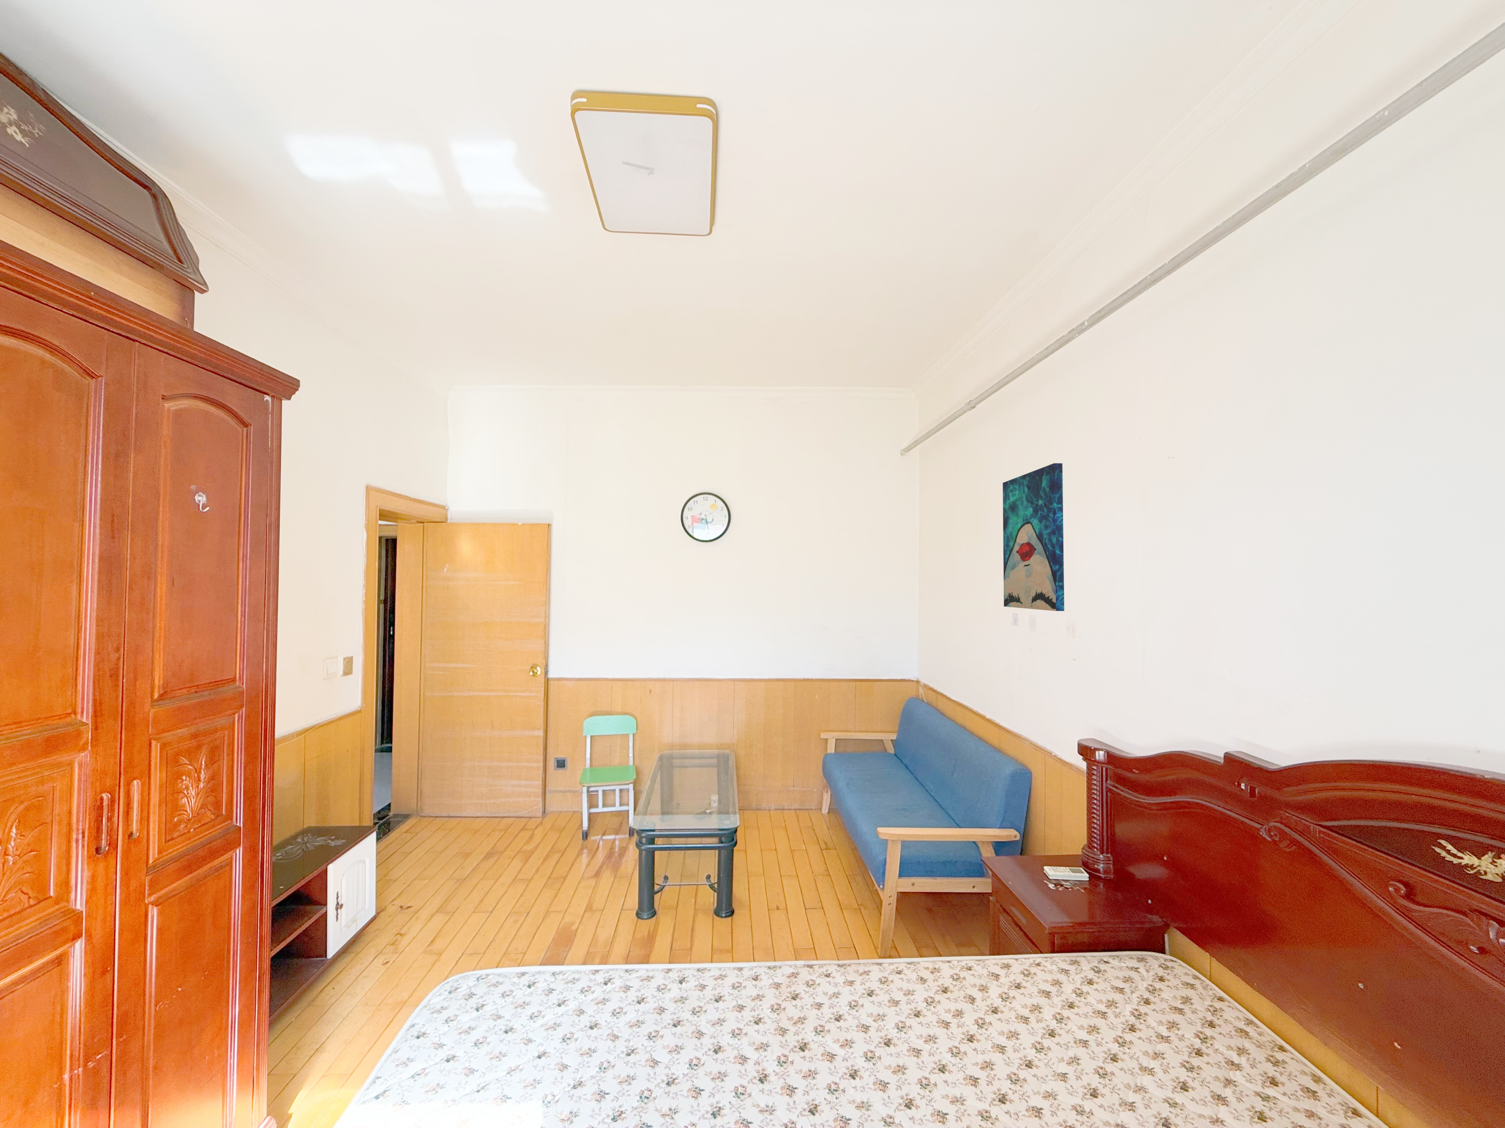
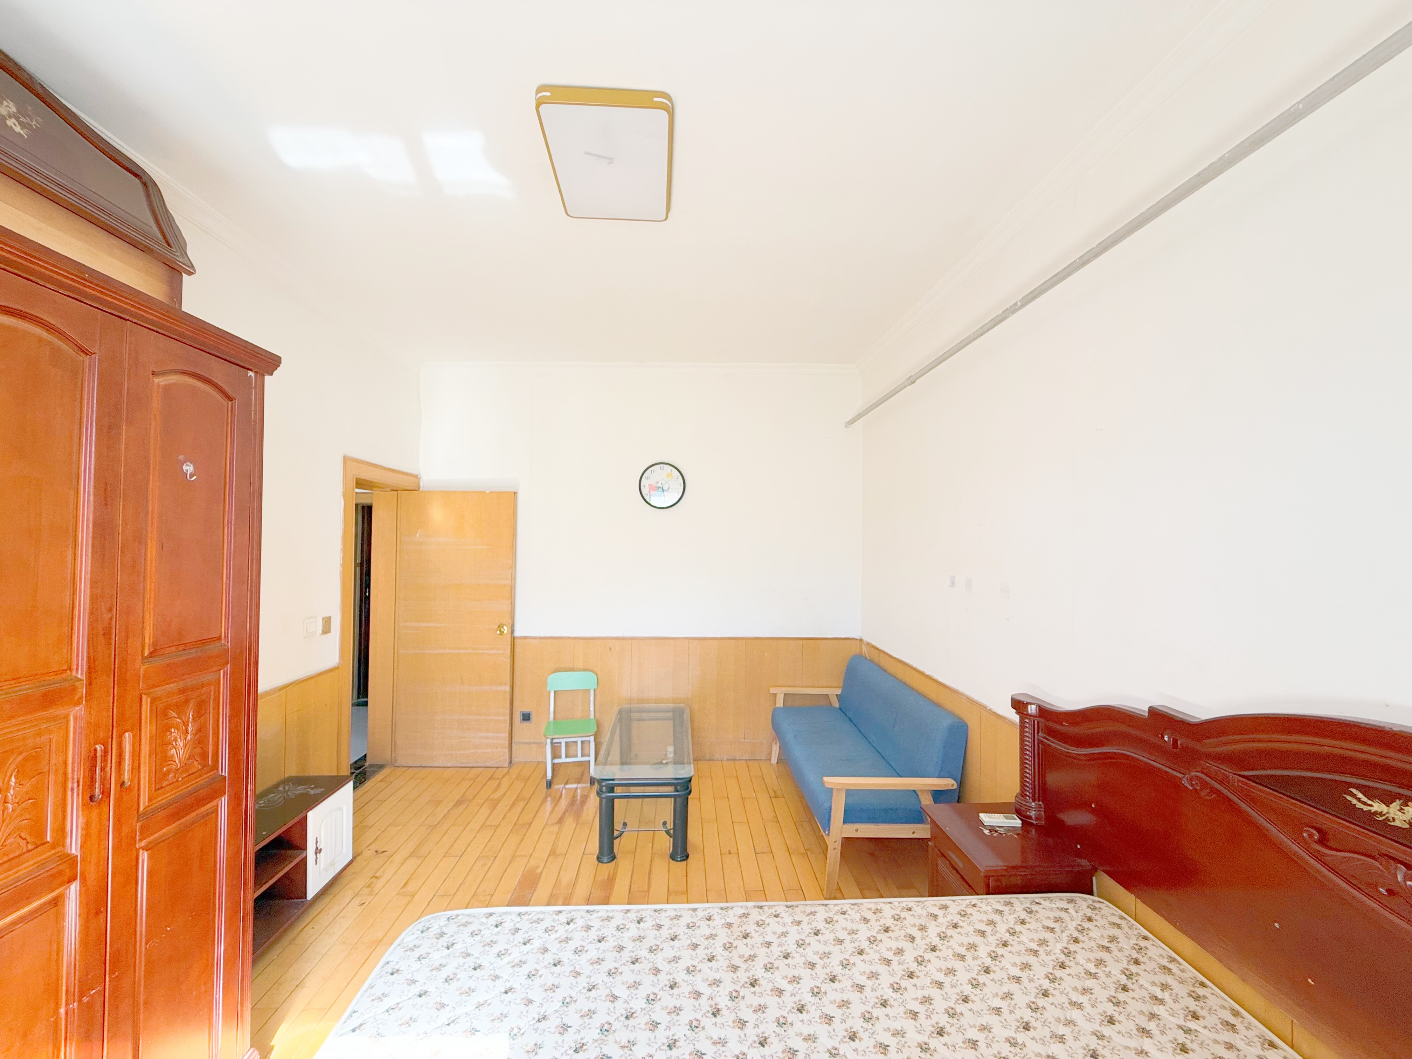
- wall art (1031, 540)
